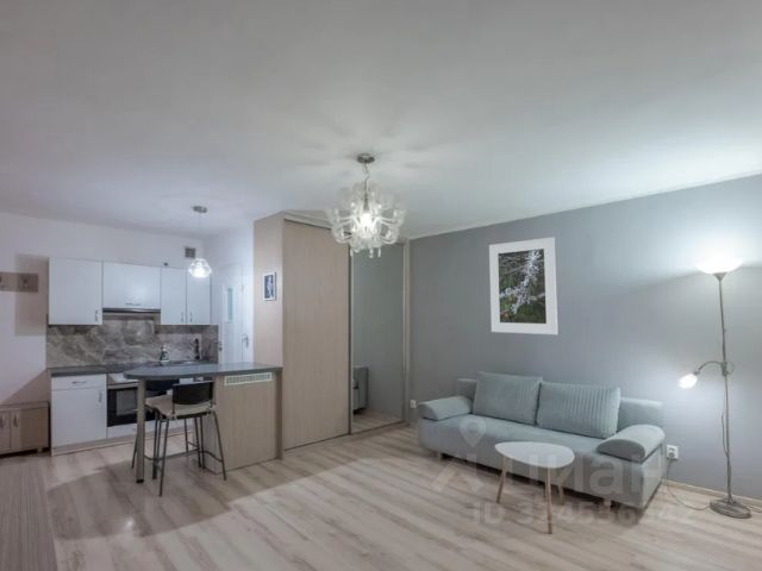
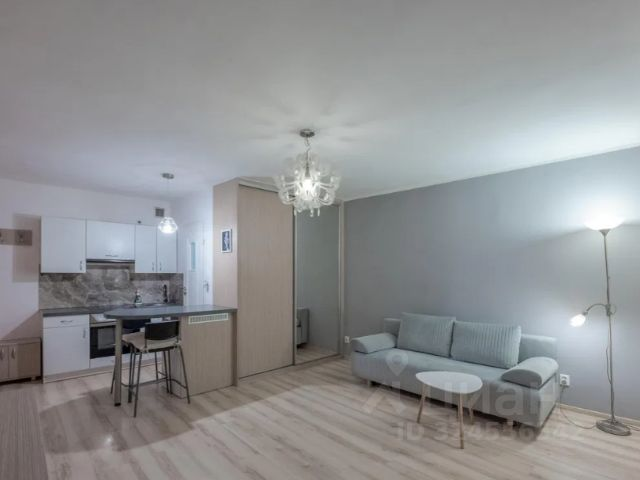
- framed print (520, 287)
